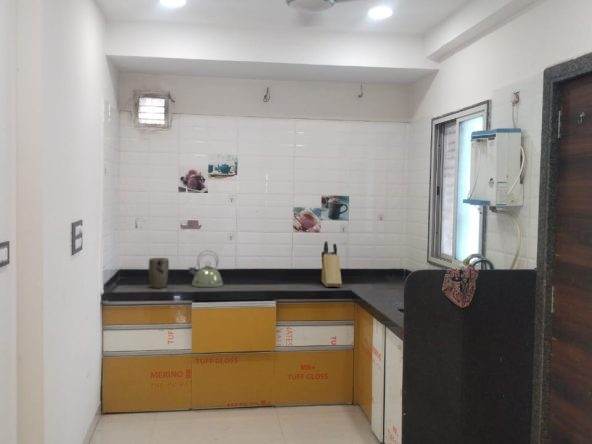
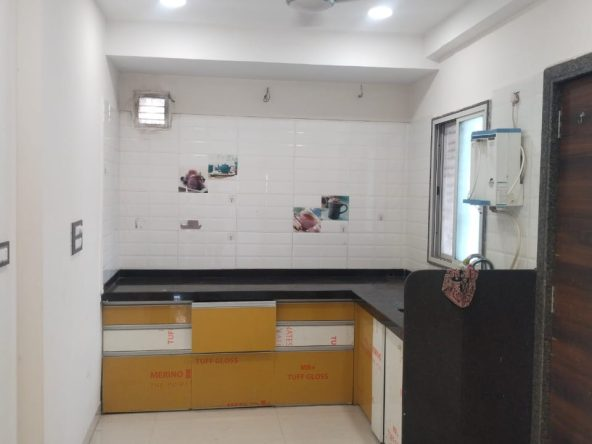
- kettle (205, 267)
- plant pot (158, 272)
- knife block (330, 263)
